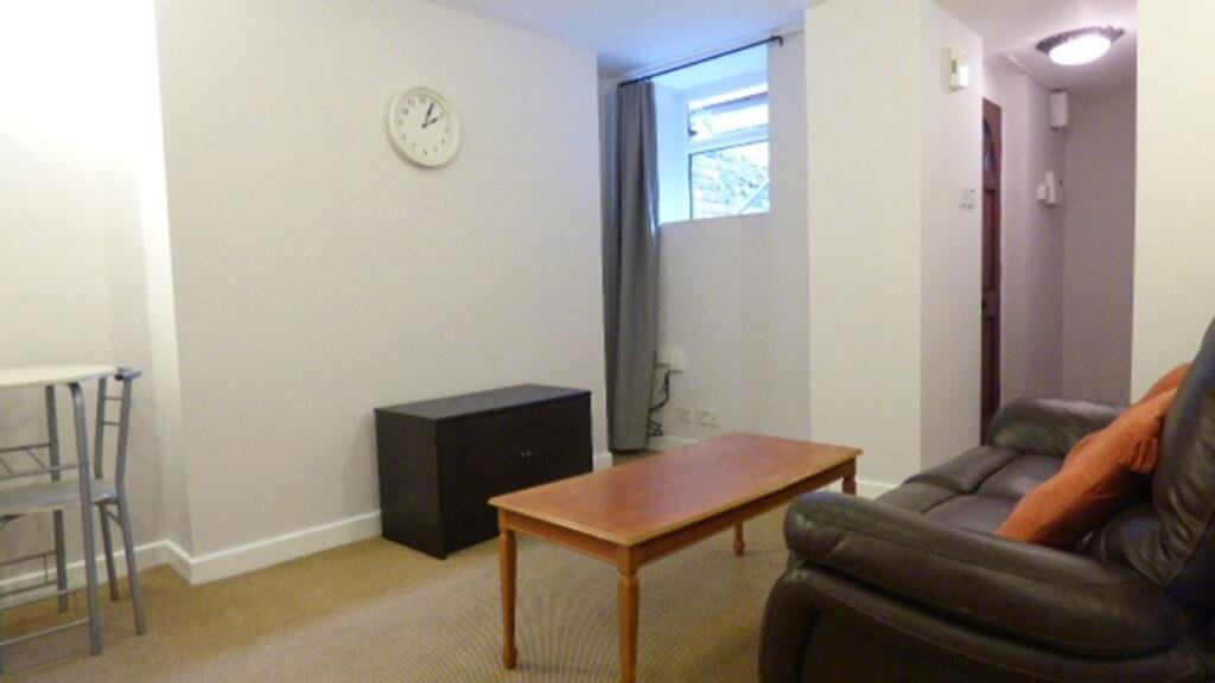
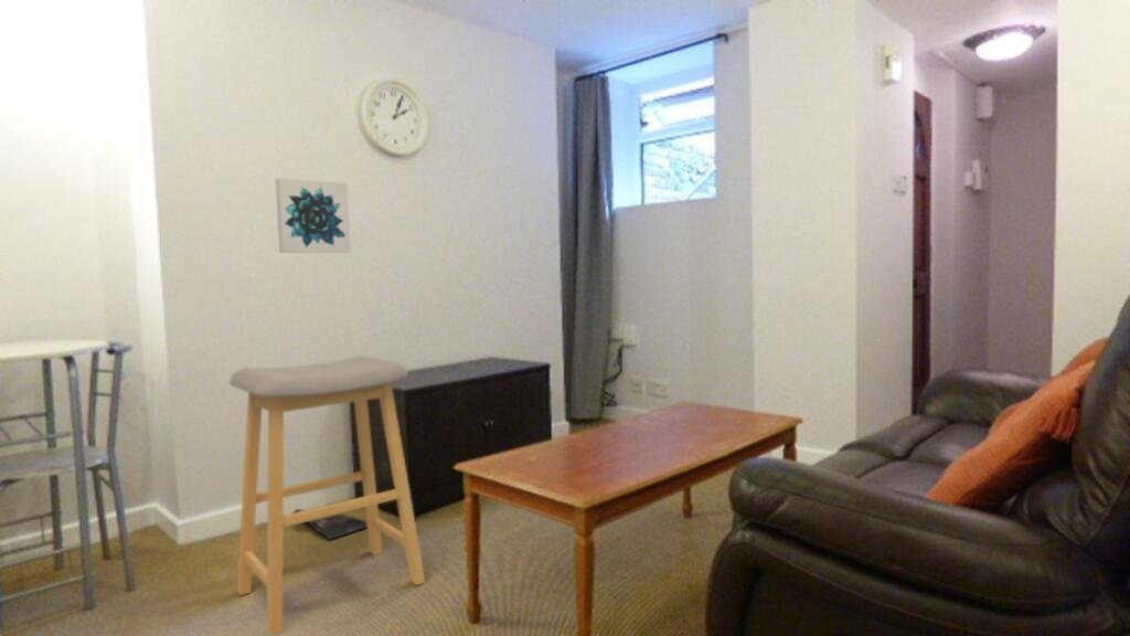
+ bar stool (326, 478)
+ wall art (313, 216)
+ bag (332, 517)
